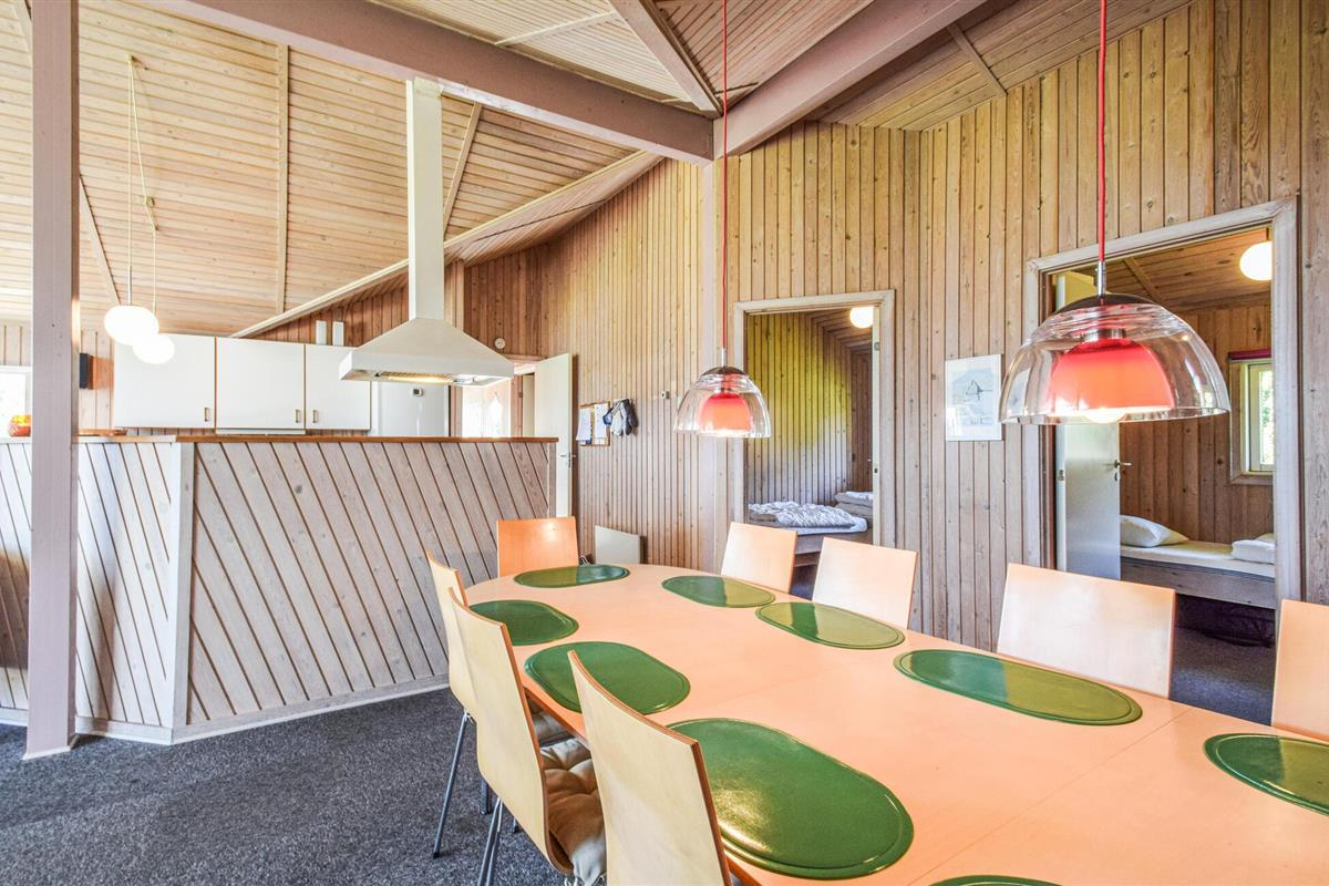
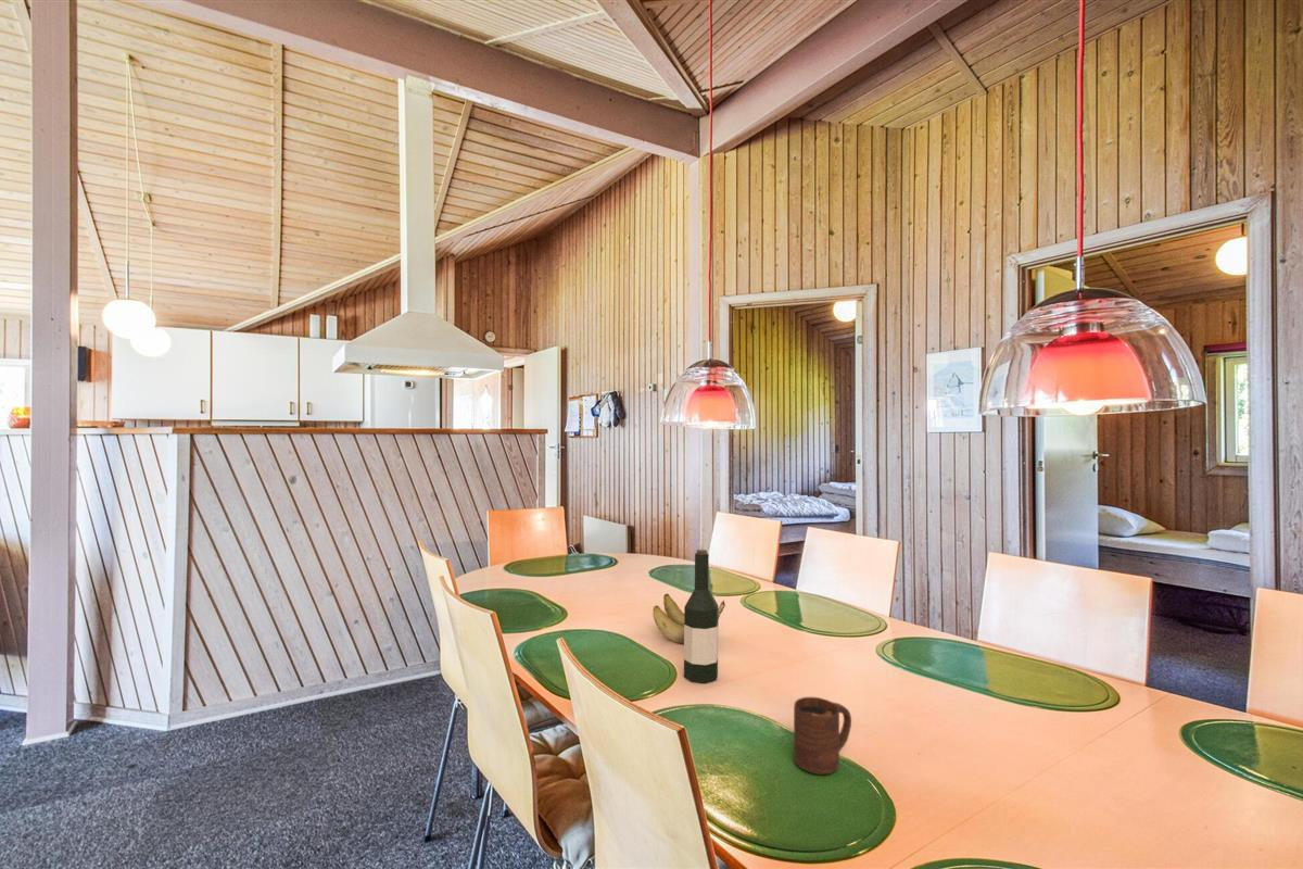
+ wine bottle (700, 613)
+ cup (820, 732)
+ banana (683, 614)
